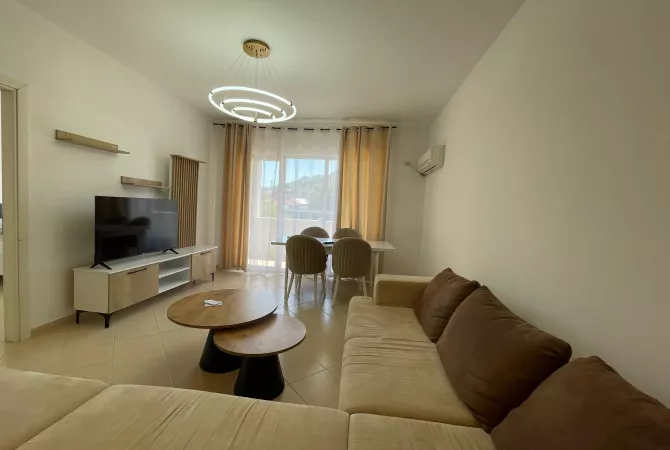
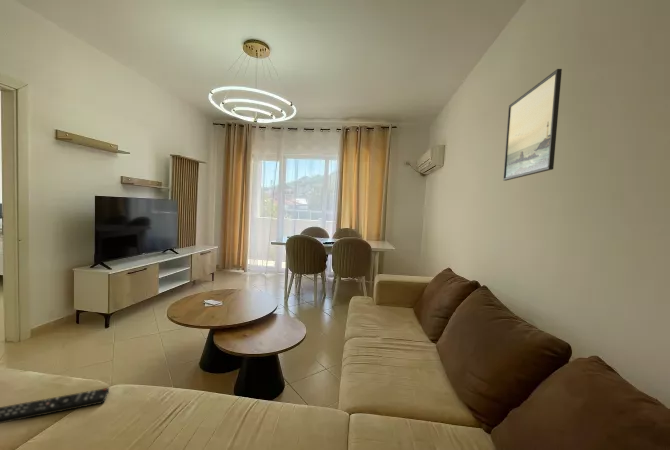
+ remote control (53, 404)
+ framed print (527, 133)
